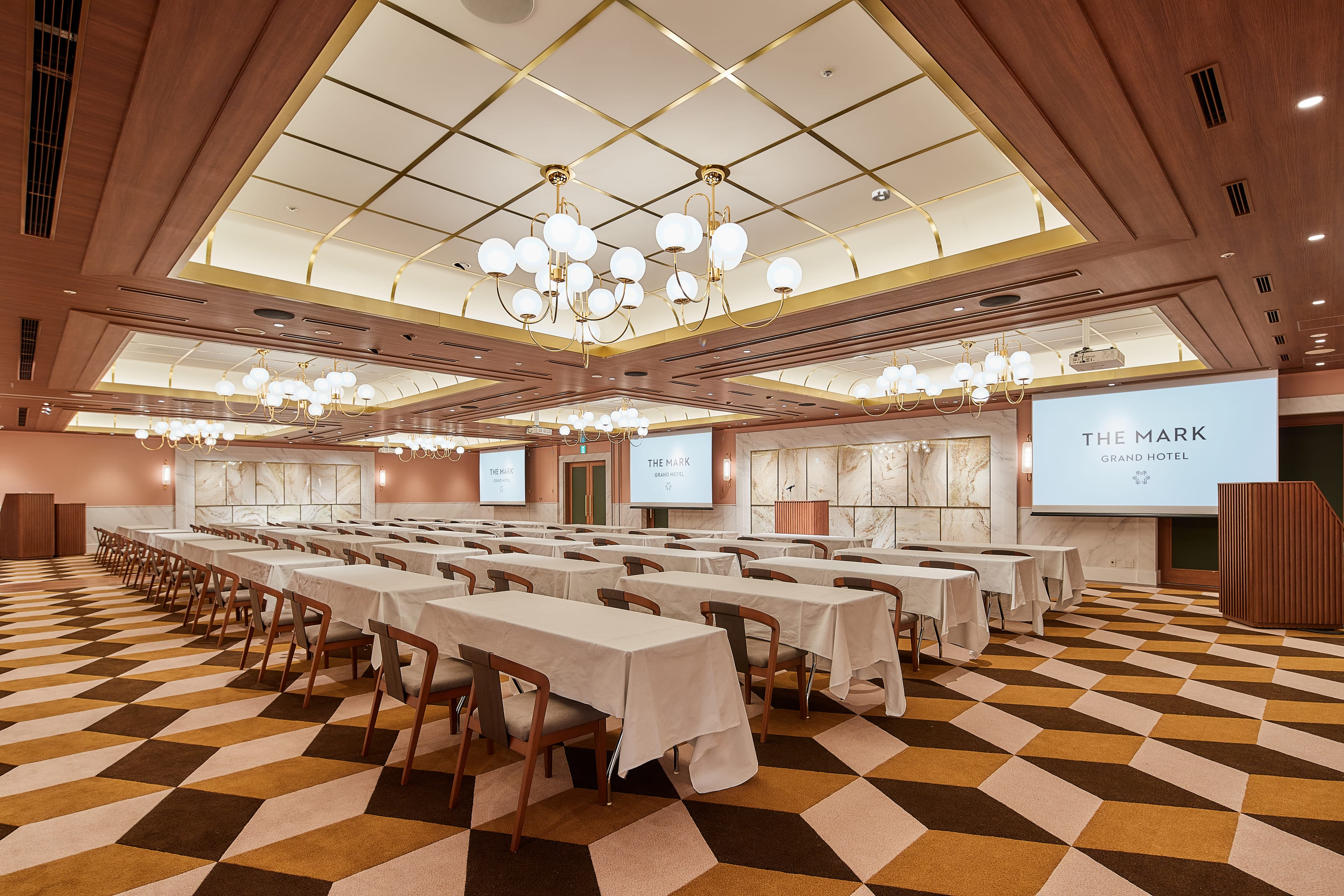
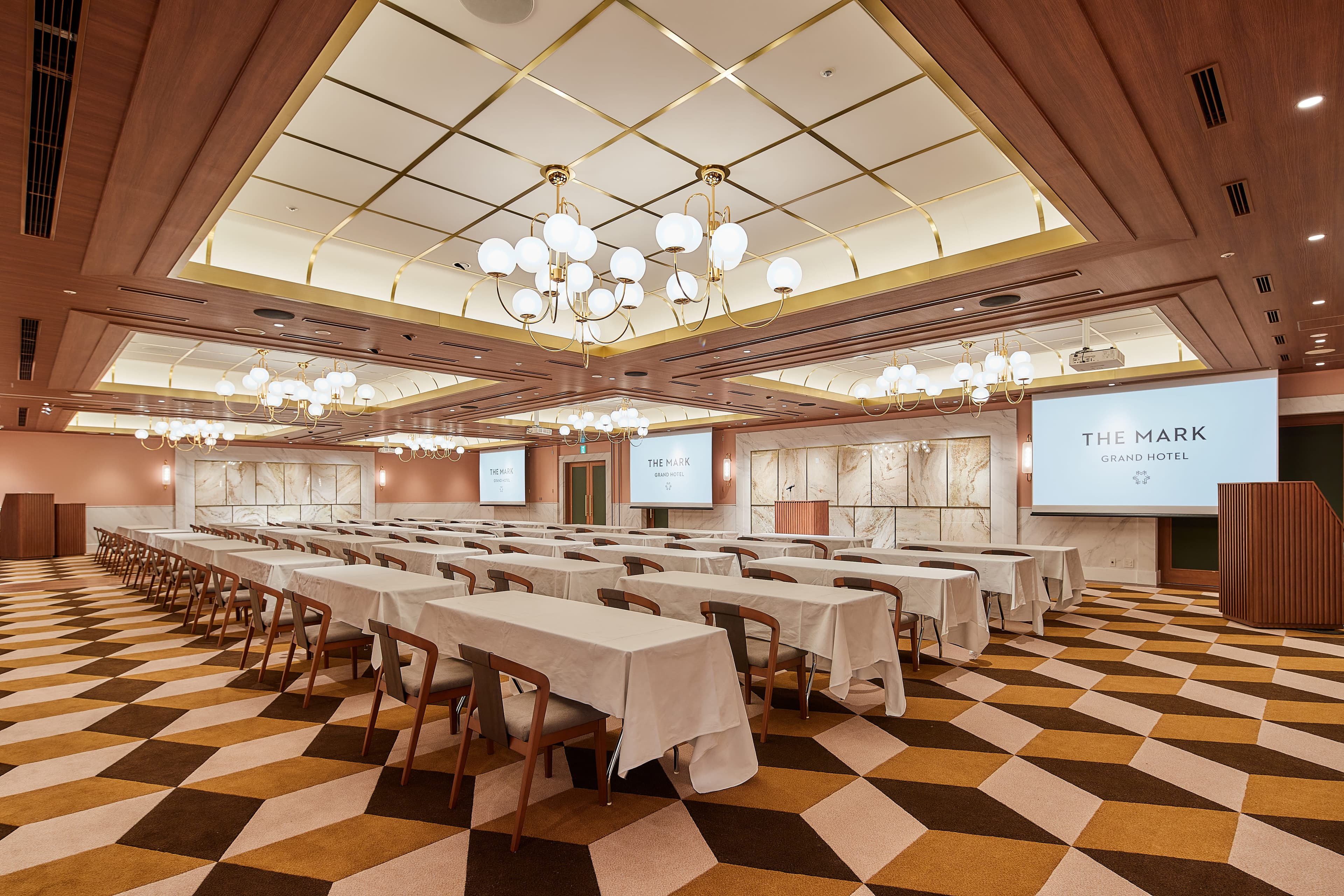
- smoke detector (881, 195)
